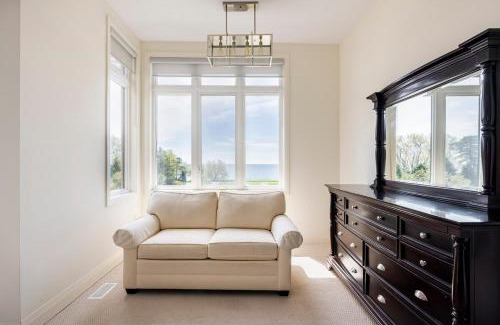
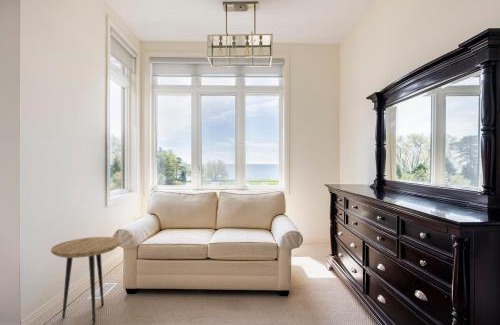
+ side table (90, 279)
